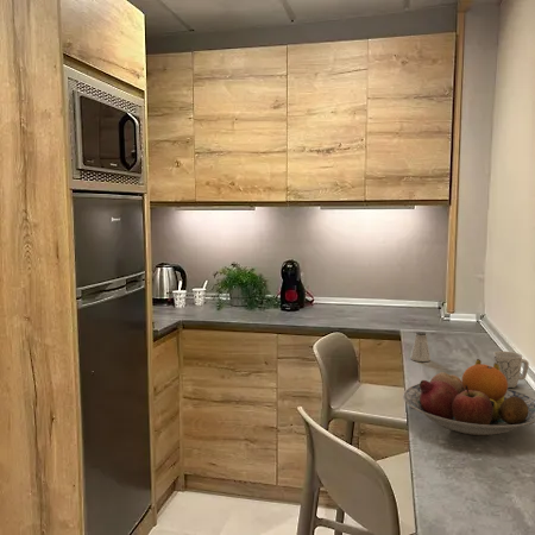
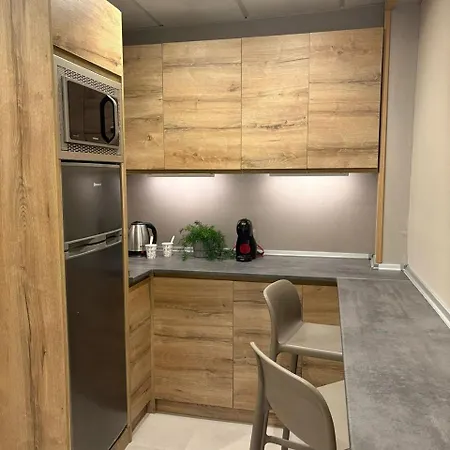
- mug (511, 369)
- saltshaker (420, 345)
- fruit bowl (471, 395)
